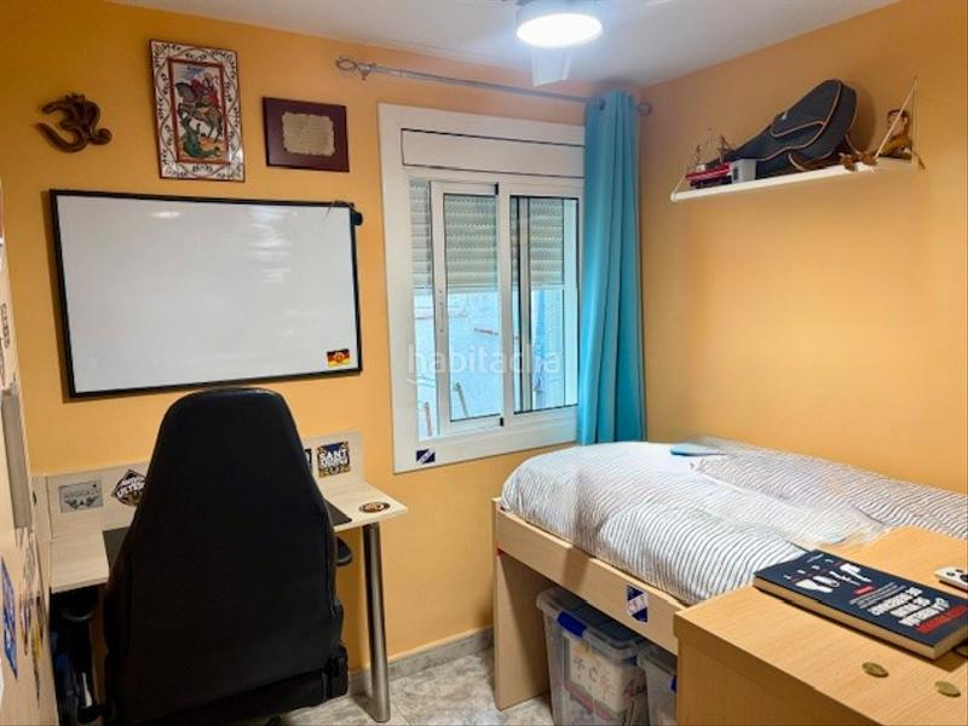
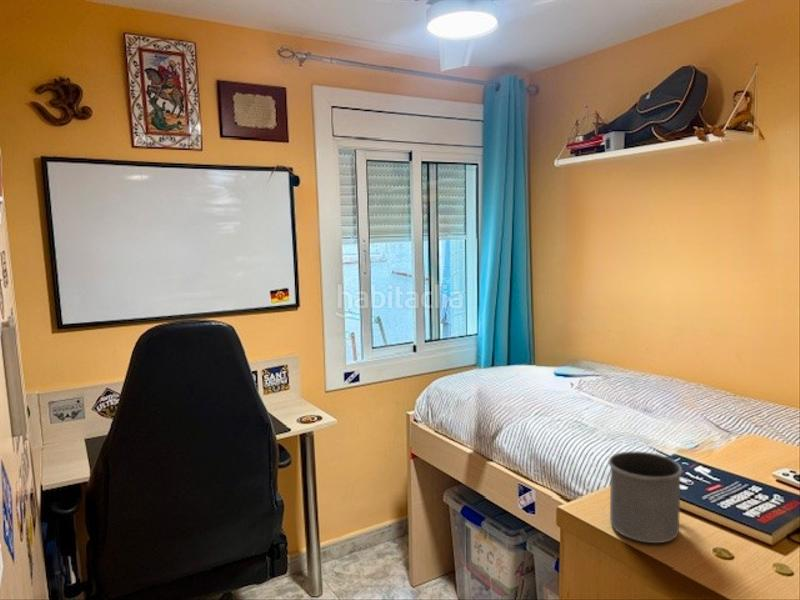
+ mug (648, 493)
